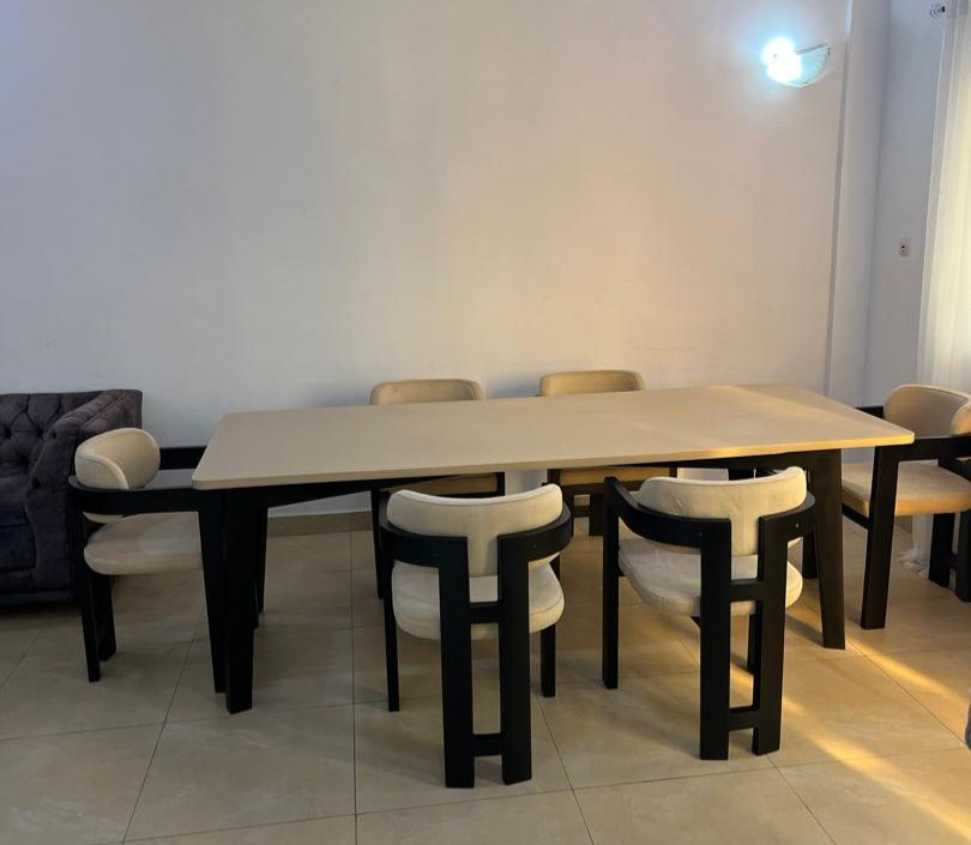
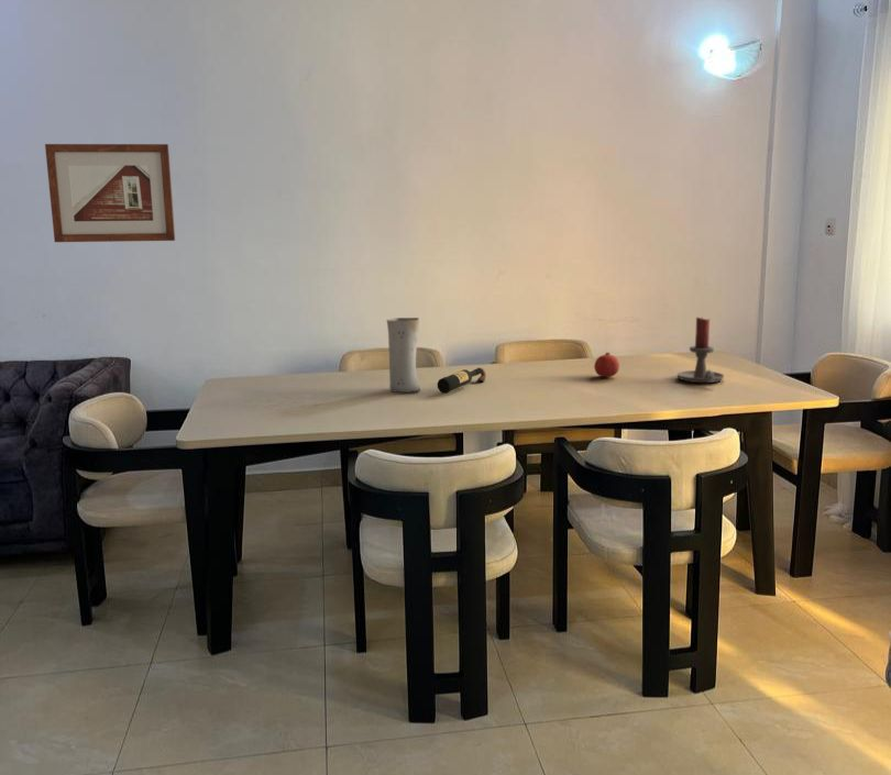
+ candle holder (703, 348)
+ vase (404, 354)
+ picture frame (111, 192)
+ wine bottle (464, 378)
+ fruit (606, 364)
